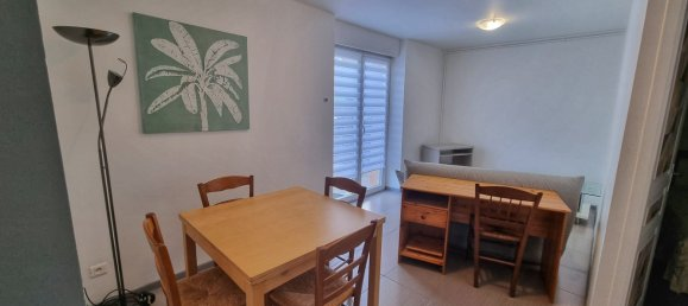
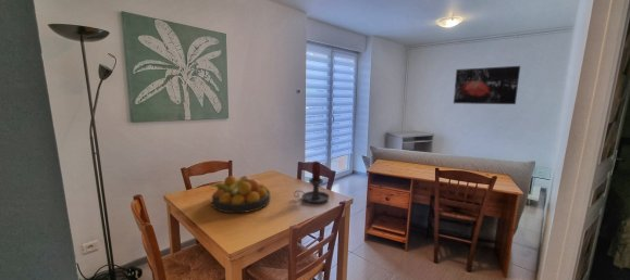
+ fruit bowl (242, 190)
+ candle holder (311, 180)
+ wall art (484, 86)
